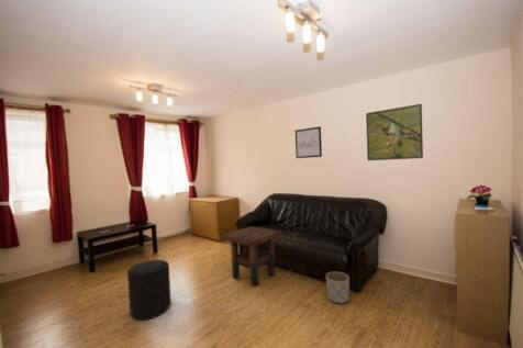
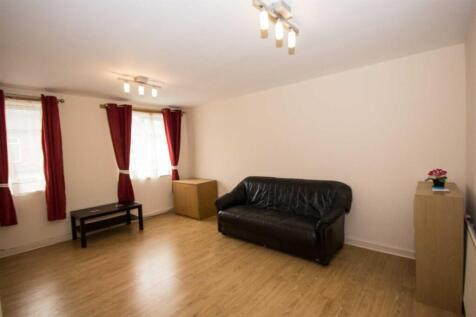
- planter (337, 287)
- wall art (308, 143)
- stool (149, 287)
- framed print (392, 134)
- side table (253, 254)
